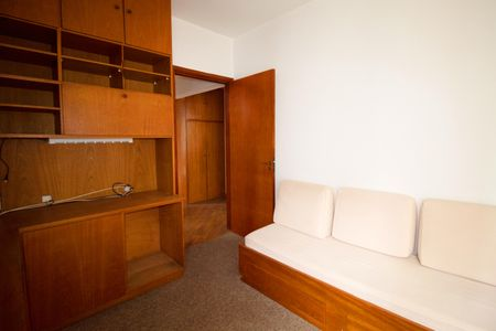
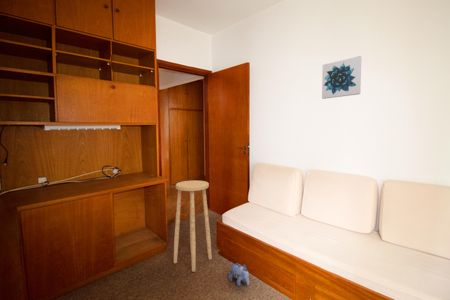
+ plush toy (239, 273)
+ stool (192, 222)
+ wall art (340, 78)
